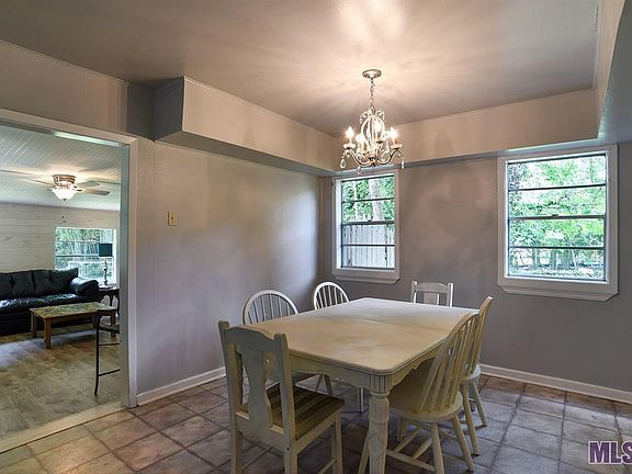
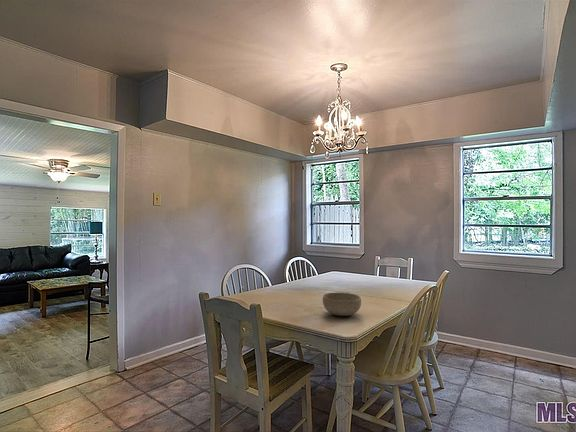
+ bowl (341, 305)
